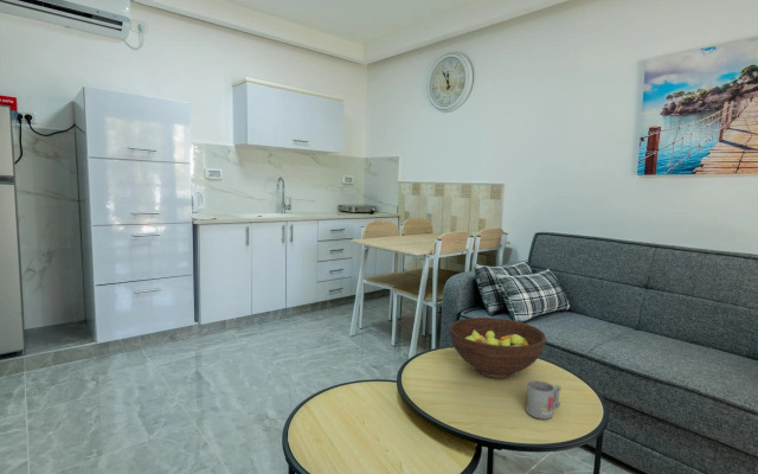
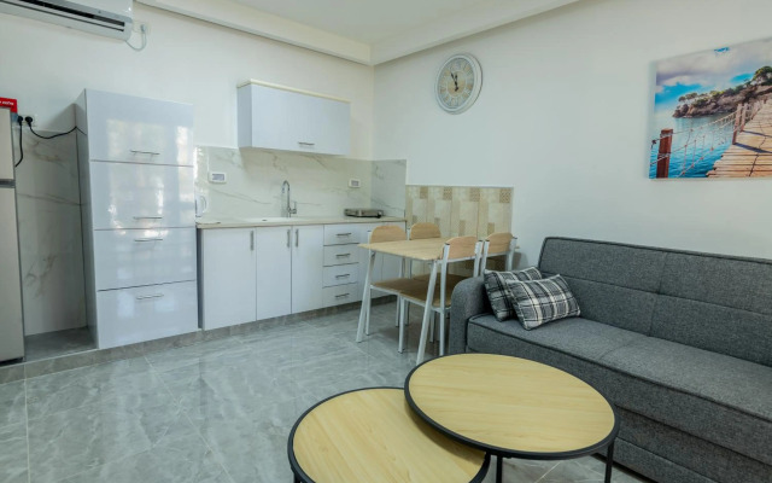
- fruit bowl (495, 351)
- mug (545, 398)
